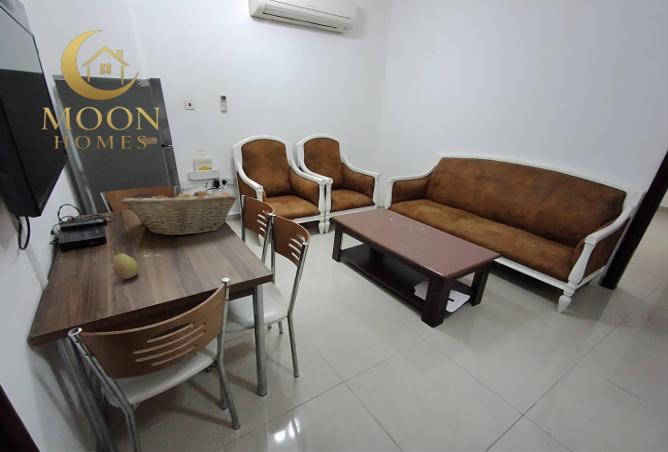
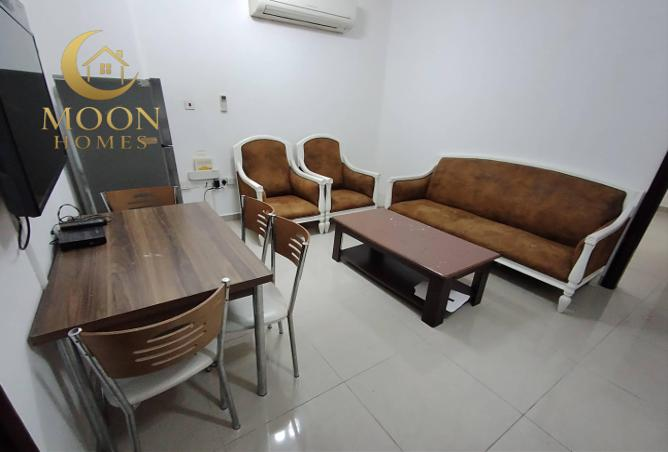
- fruit (124, 262)
- fruit basket (184, 206)
